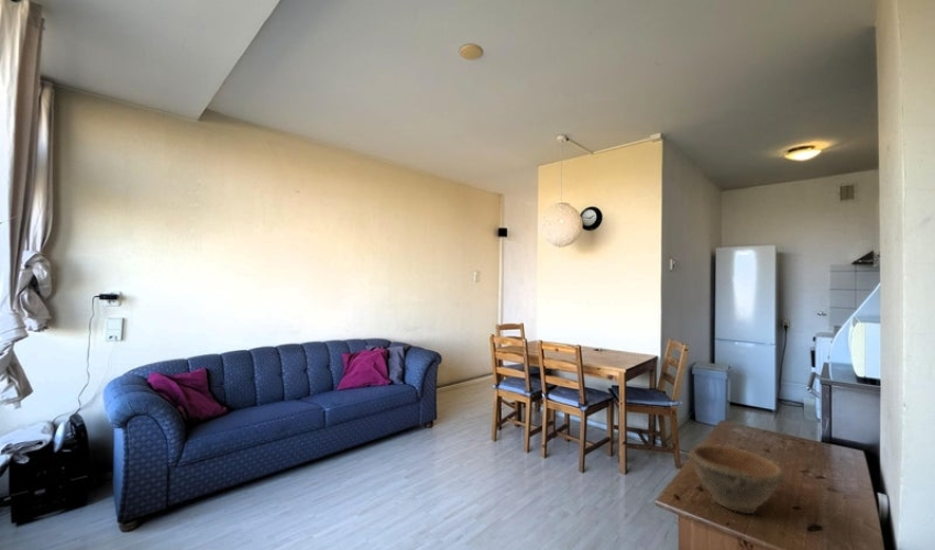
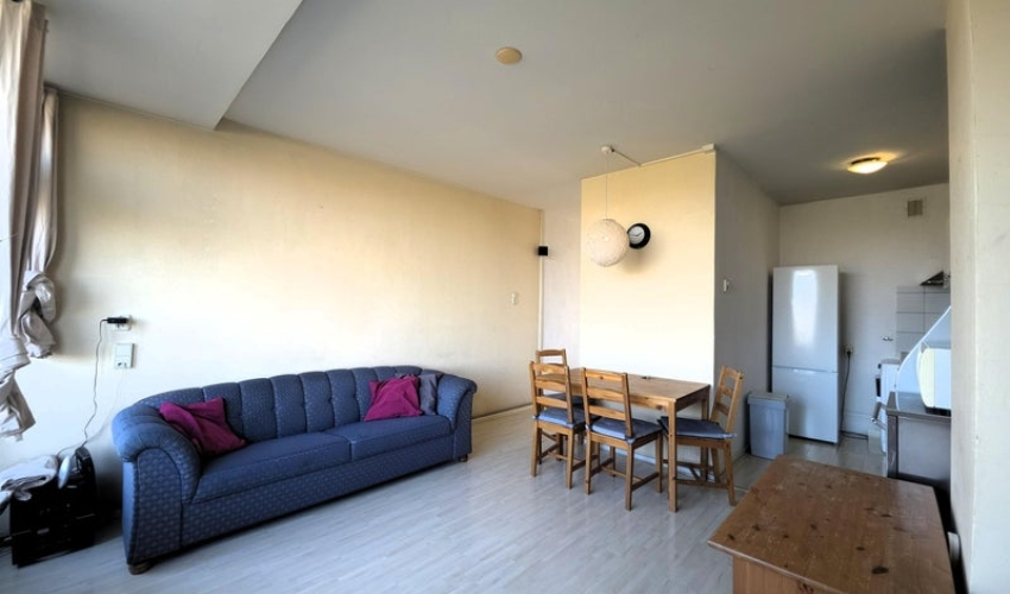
- bowl (733, 479)
